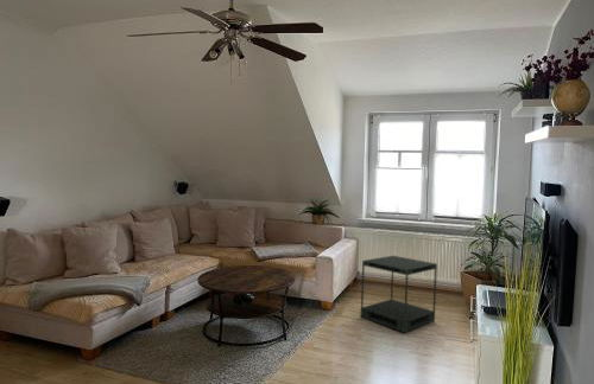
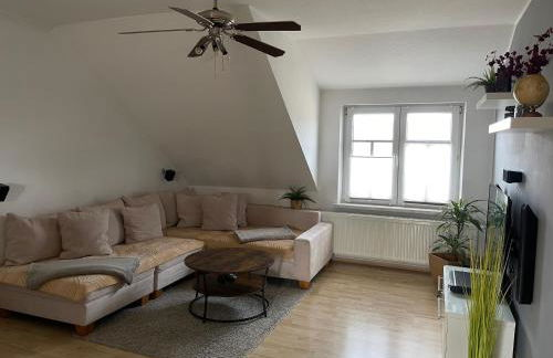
- side table (392, 290)
